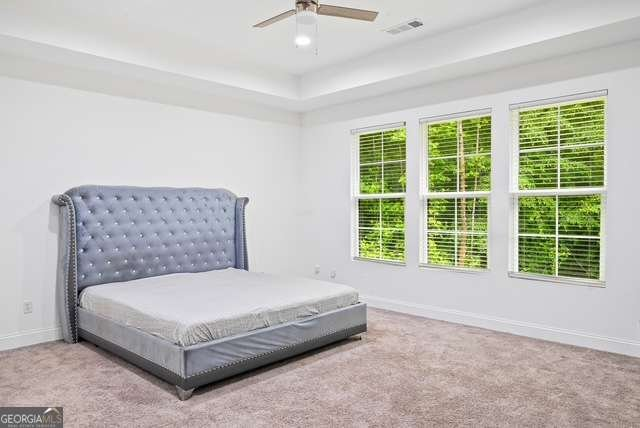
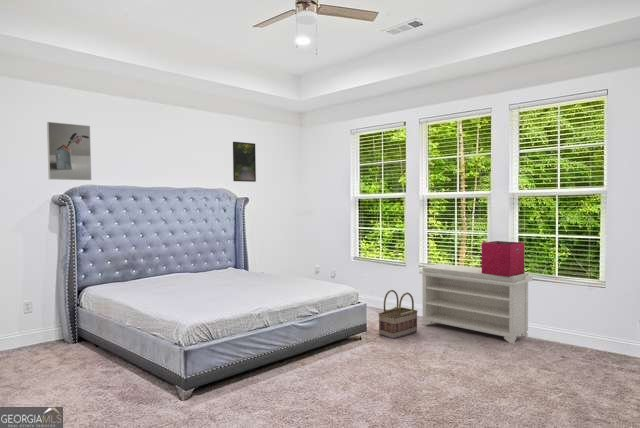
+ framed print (244, 162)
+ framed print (69, 151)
+ bench (473, 300)
+ basket (398, 312)
+ storage bin (503, 257)
